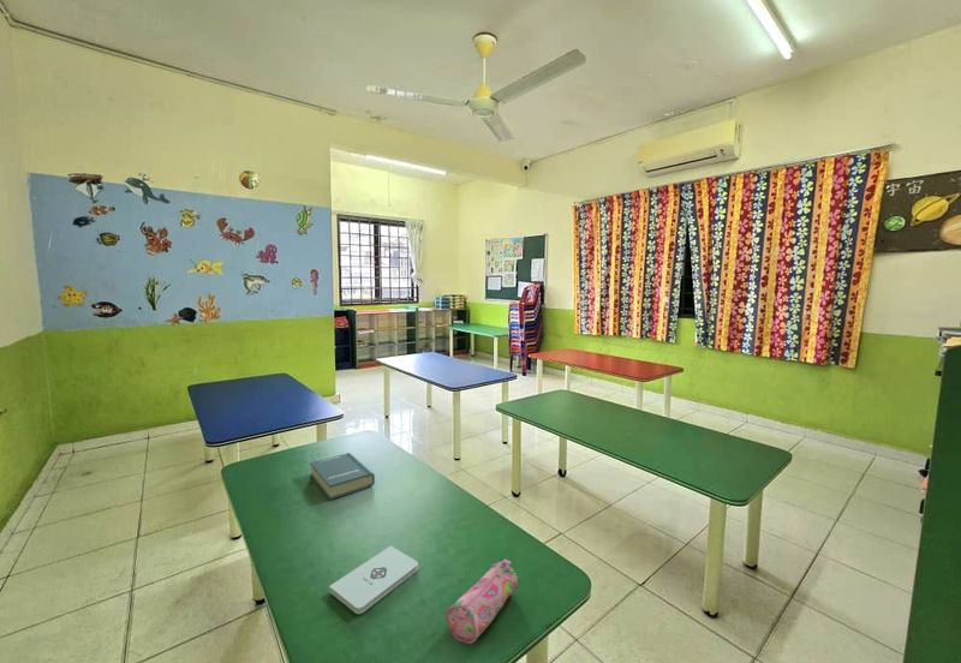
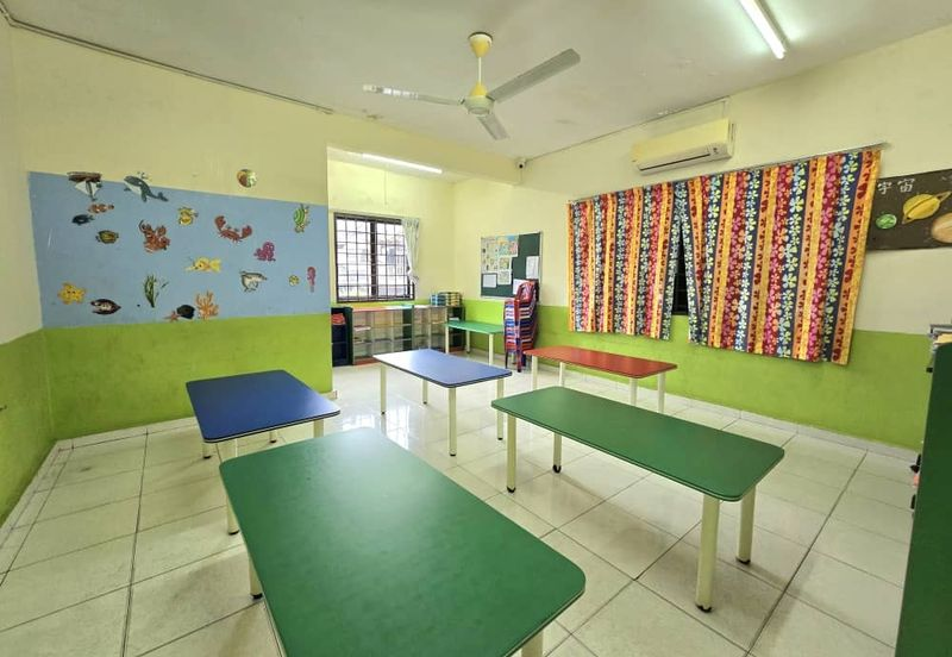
- notepad (376, 577)
- hardback book (341, 473)
- pencil case (484, 597)
